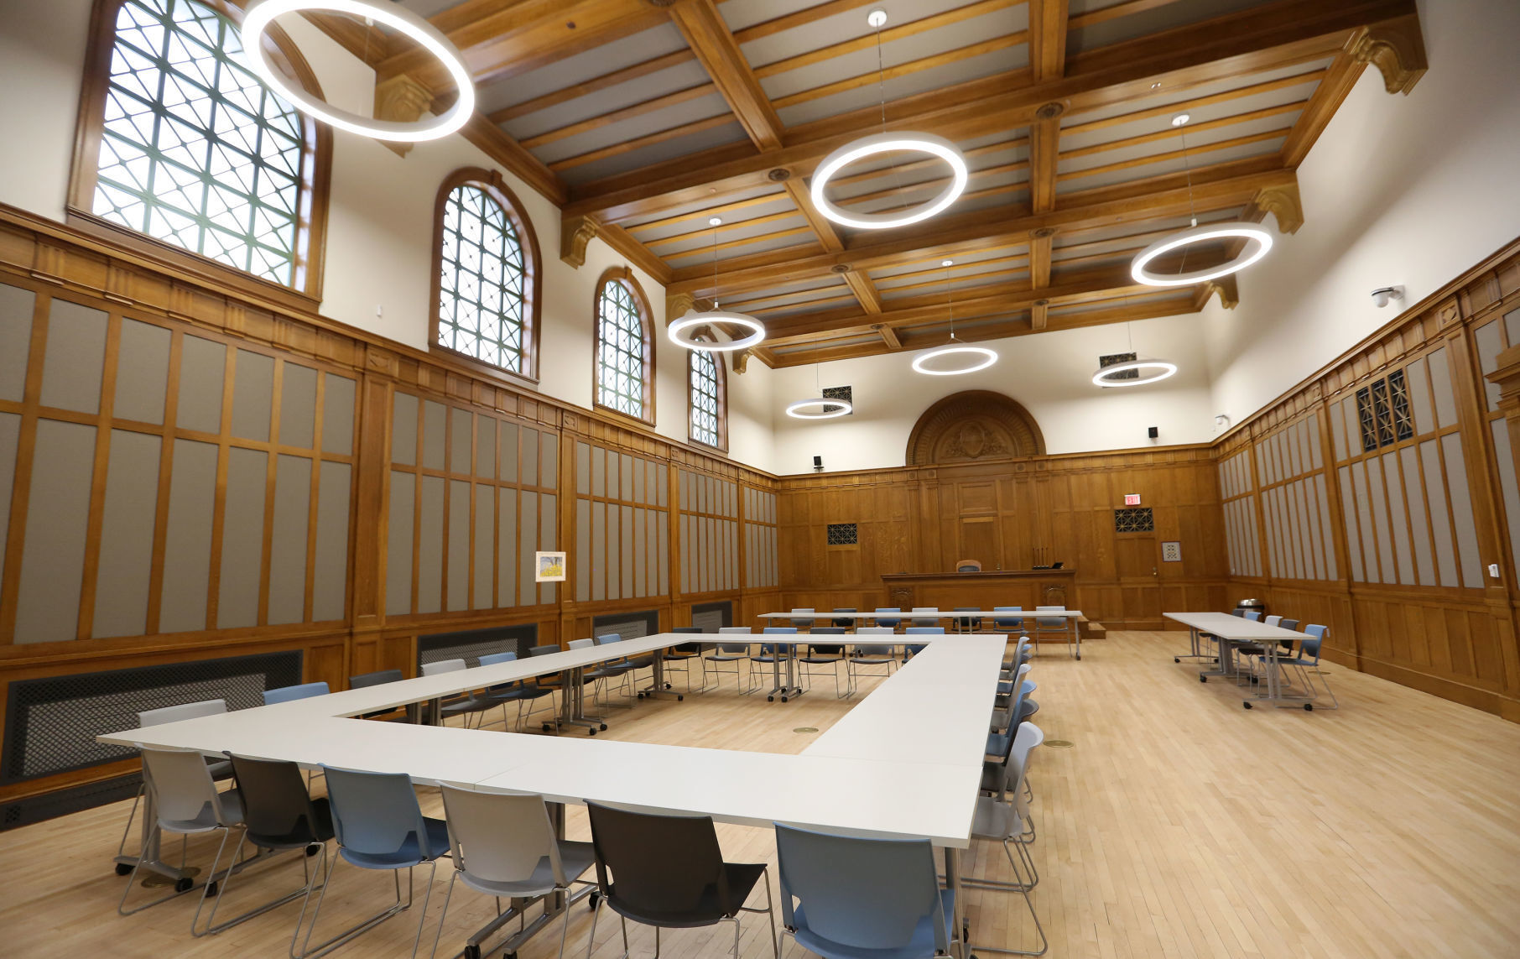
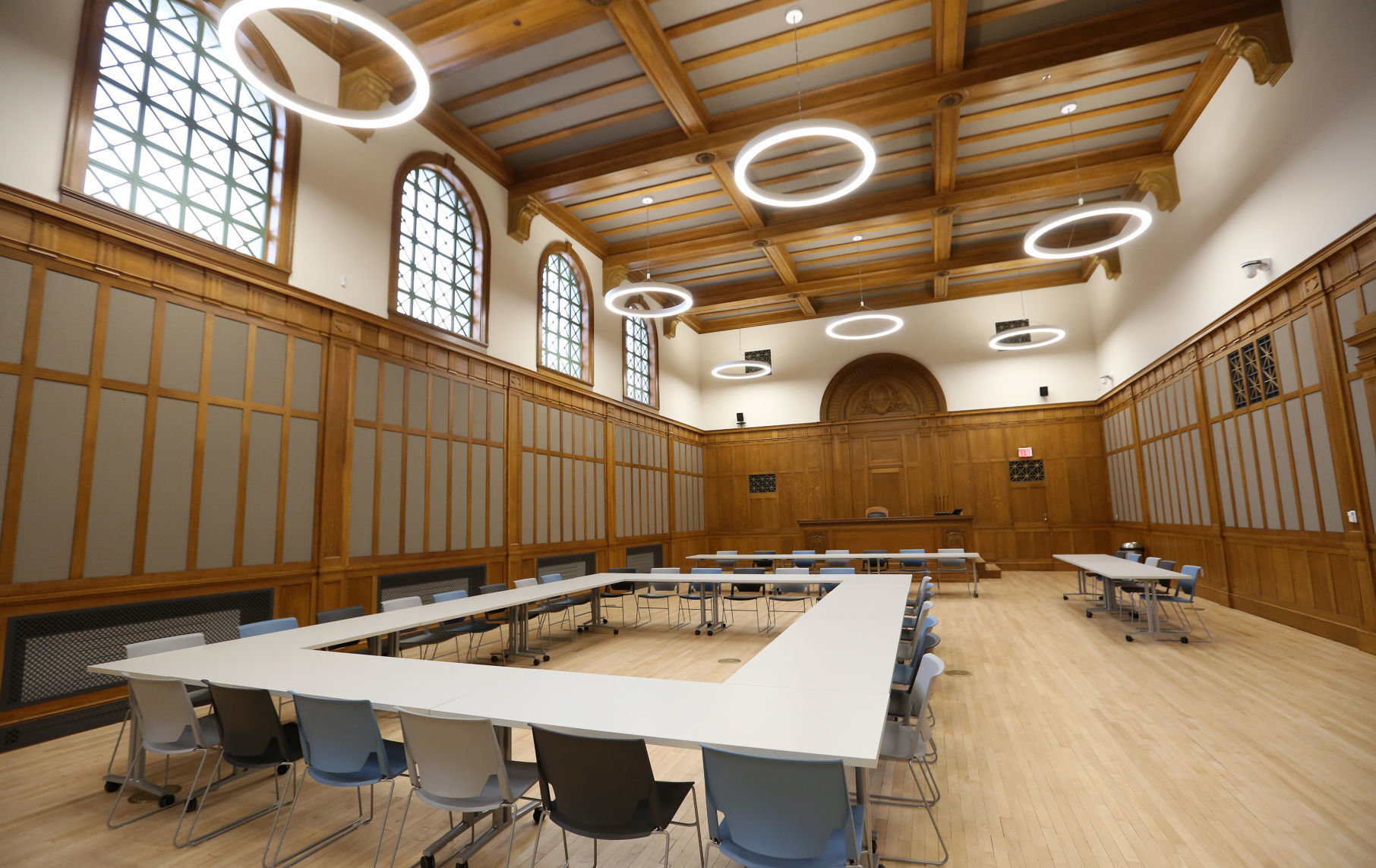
- wall art (1171, 551)
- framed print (551, 567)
